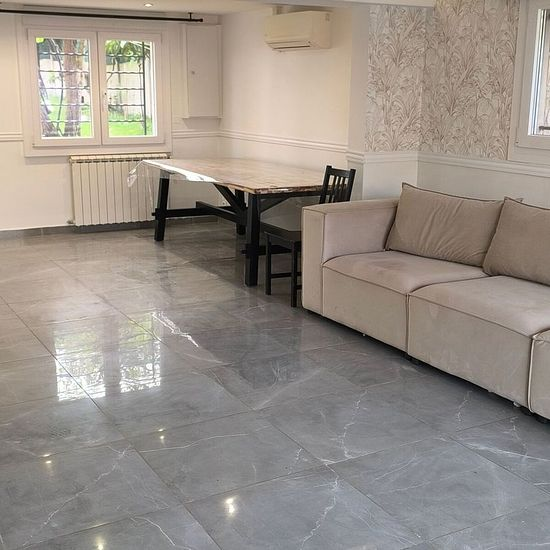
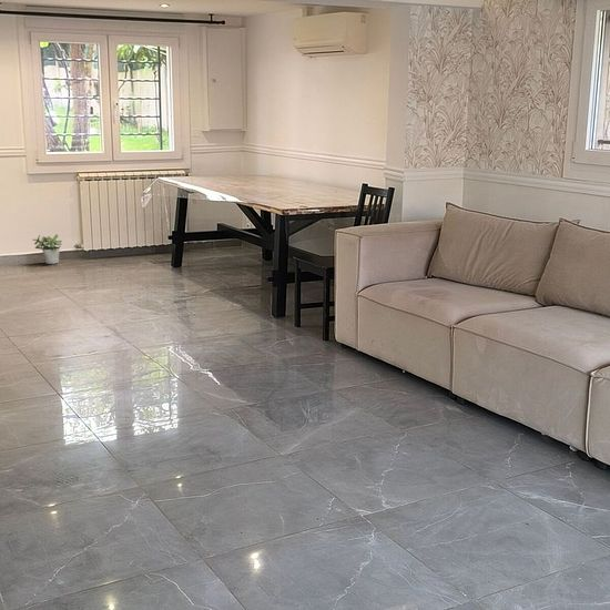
+ potted plant (48, 248)
